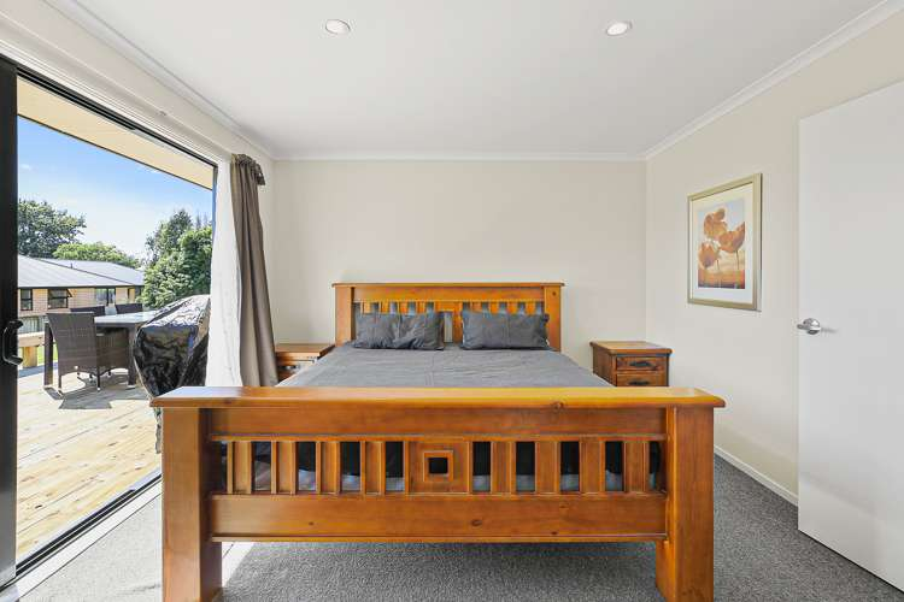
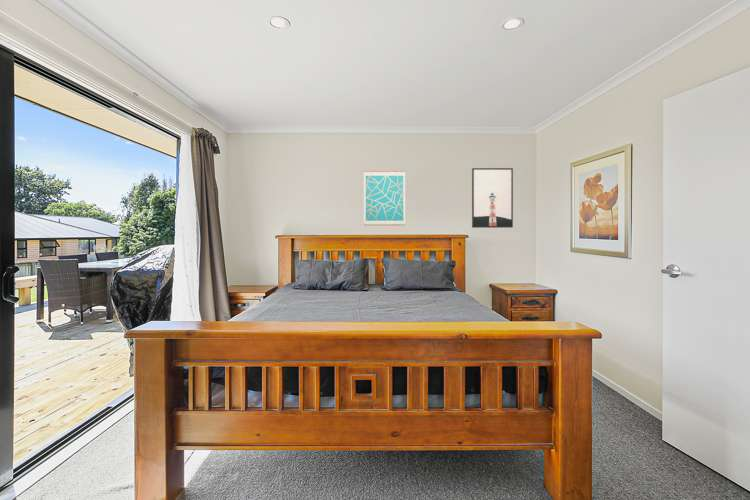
+ wall art (384, 198)
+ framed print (492, 197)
